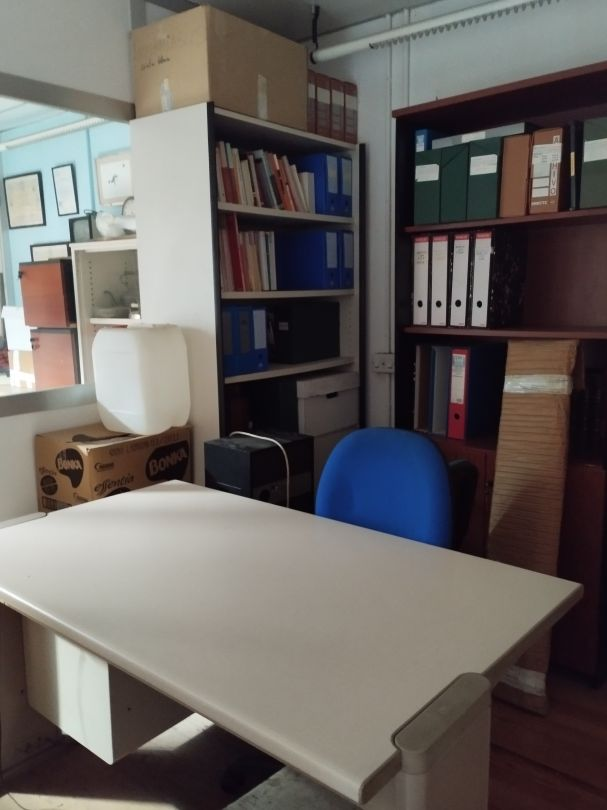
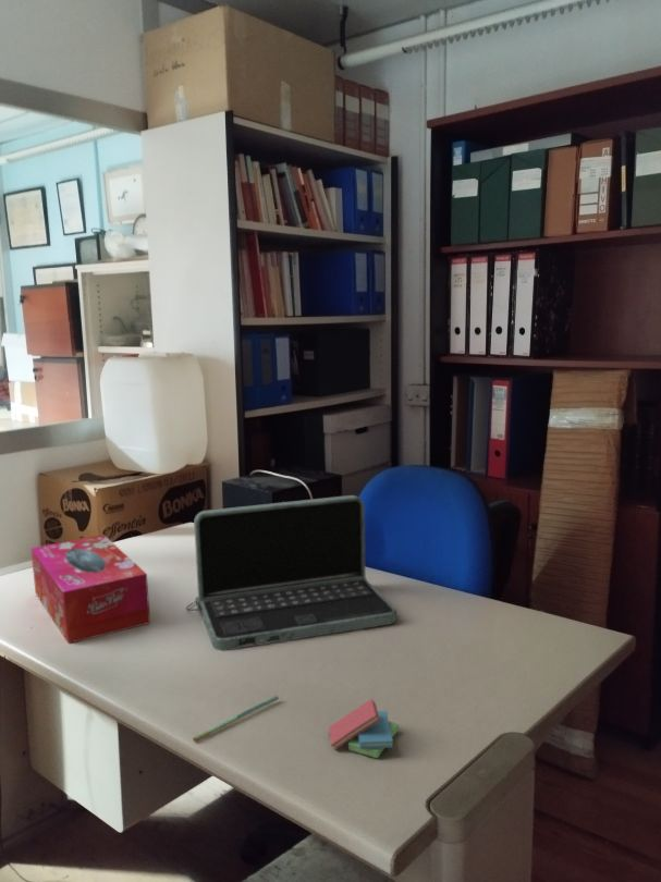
+ sticky notes (364, 722)
+ pen (237, 716)
+ laptop (285, 563)
+ tissue box (87, 584)
